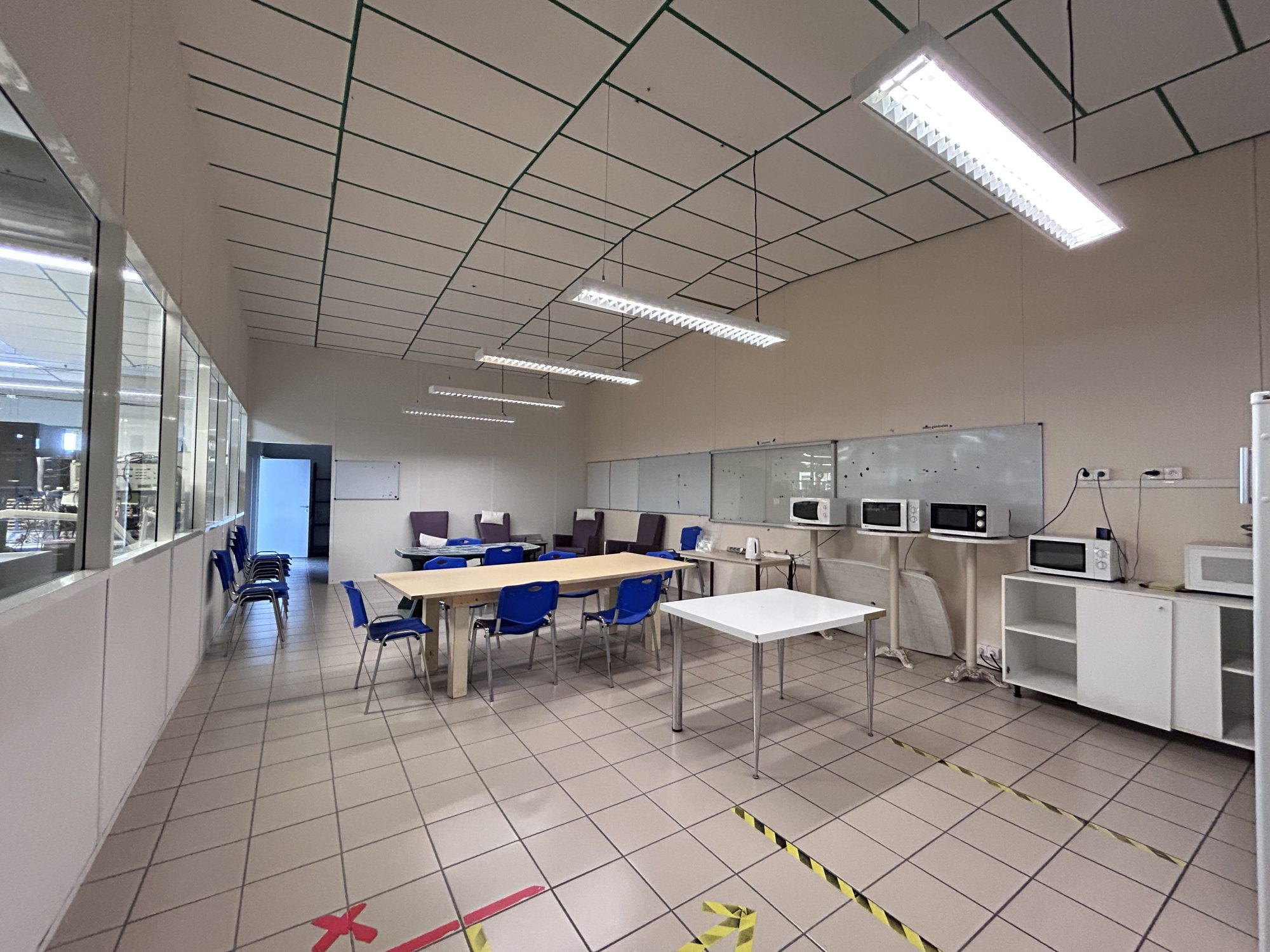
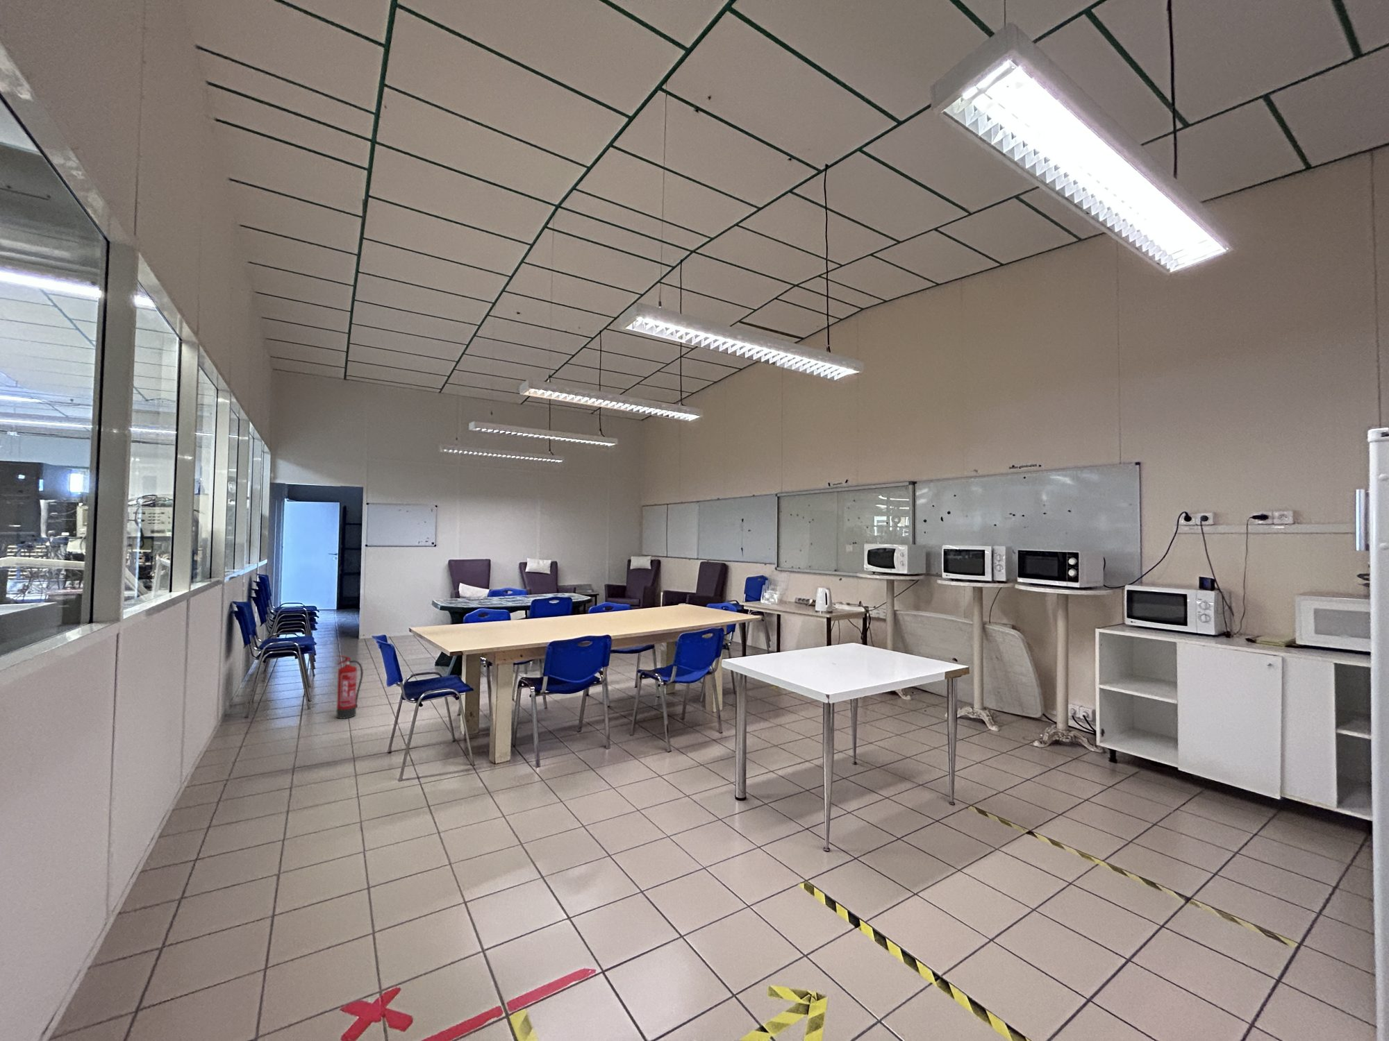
+ fire extinguisher (349, 685)
